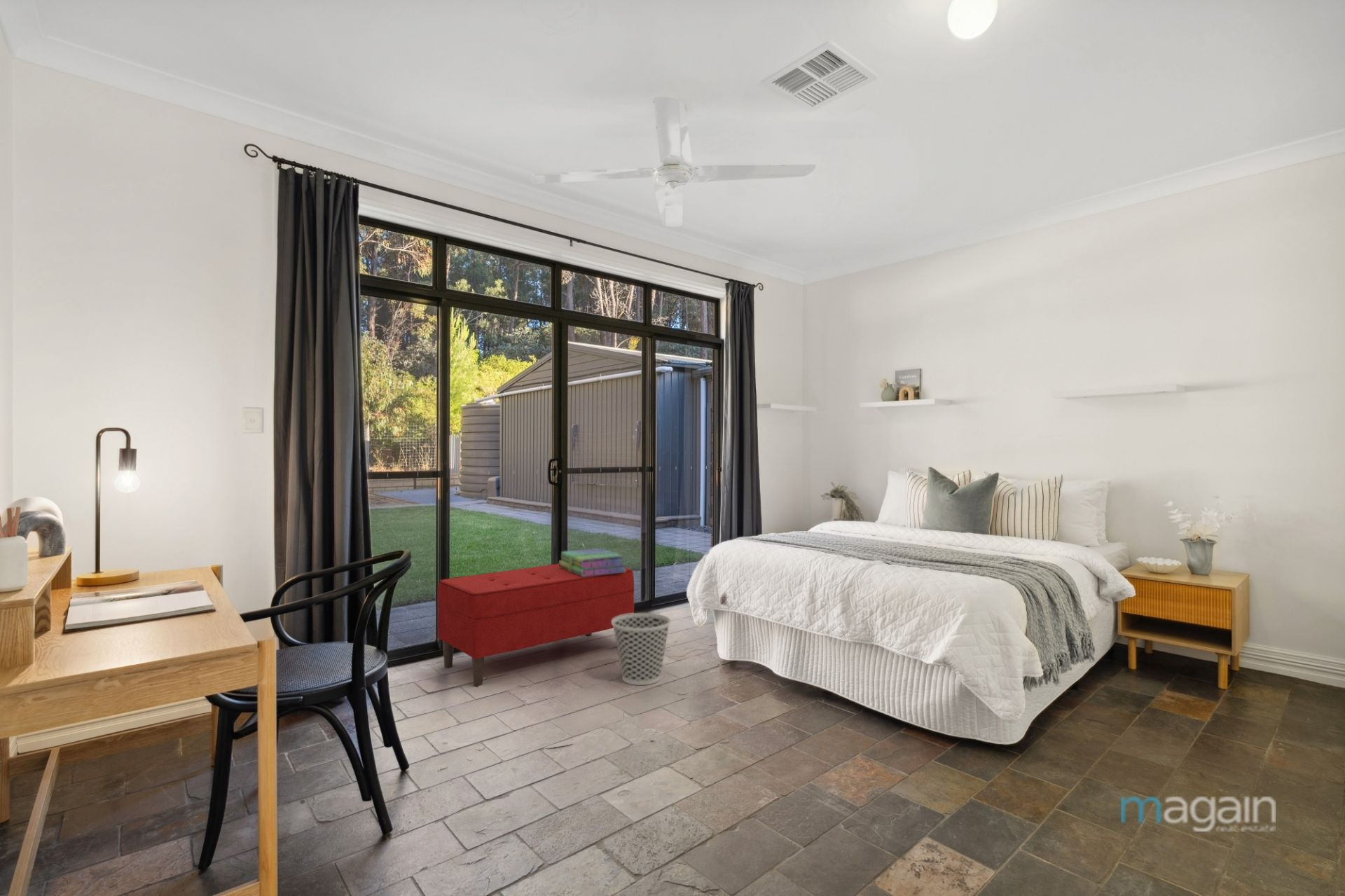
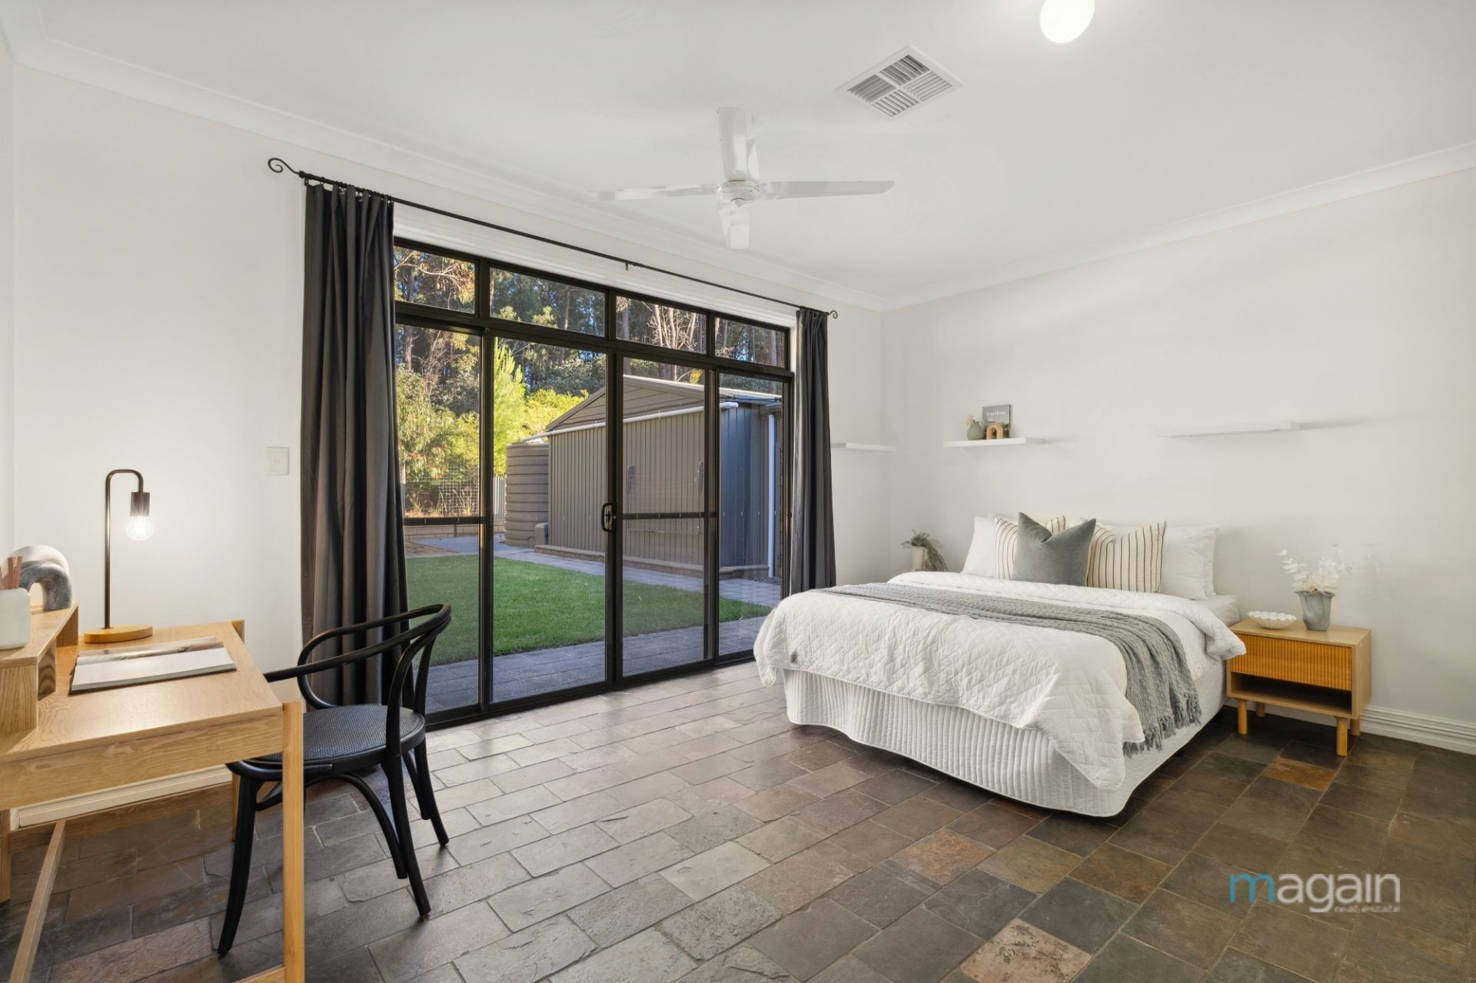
- wastebasket (641, 649)
- bench (539, 615)
- stack of books (591, 561)
